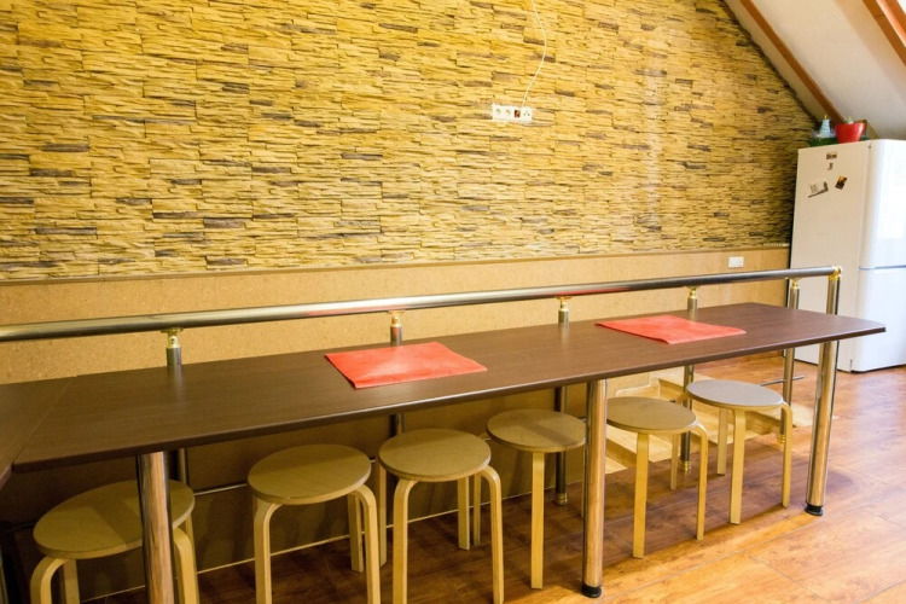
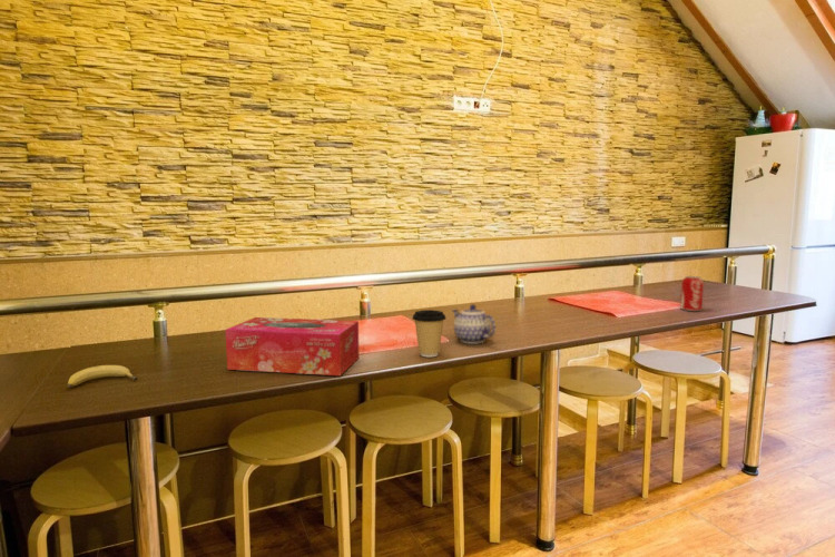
+ fruit (102, 374)
+ coffee cup (429, 332)
+ teapot (472, 323)
+ tissue box (294, 344)
+ beverage can (691, 293)
